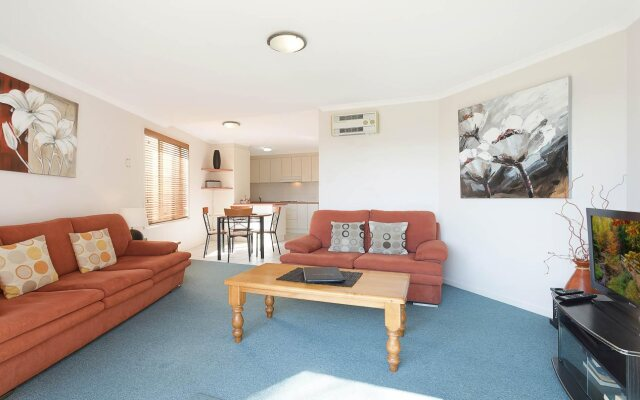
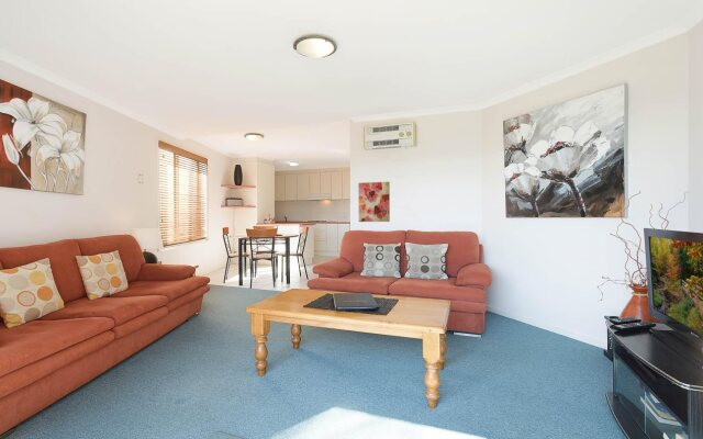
+ wall art (373, 202)
